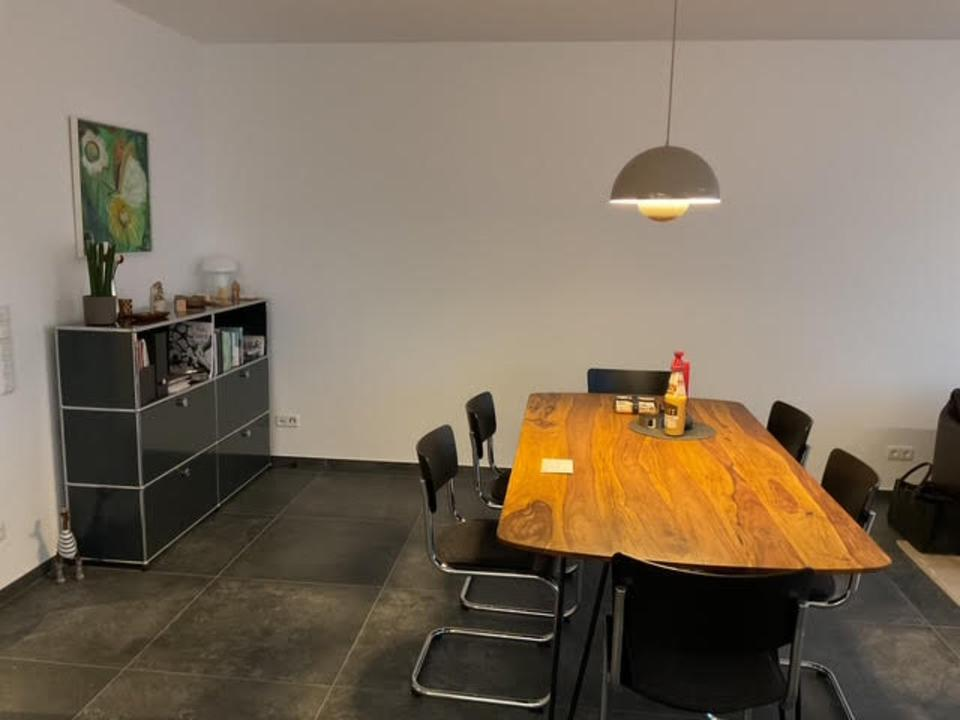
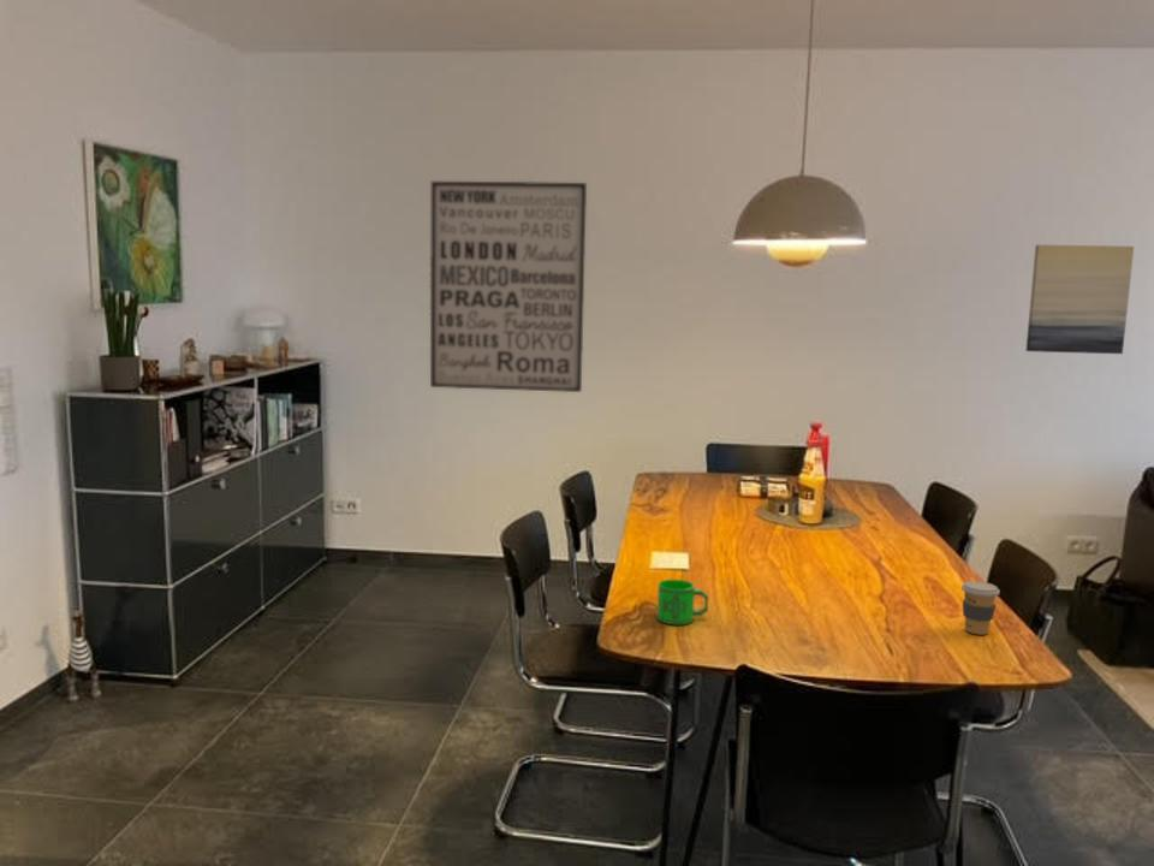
+ mug (683, 601)
+ wall art (506, 287)
+ coffee cup (978, 607)
+ wall art (1078, 299)
